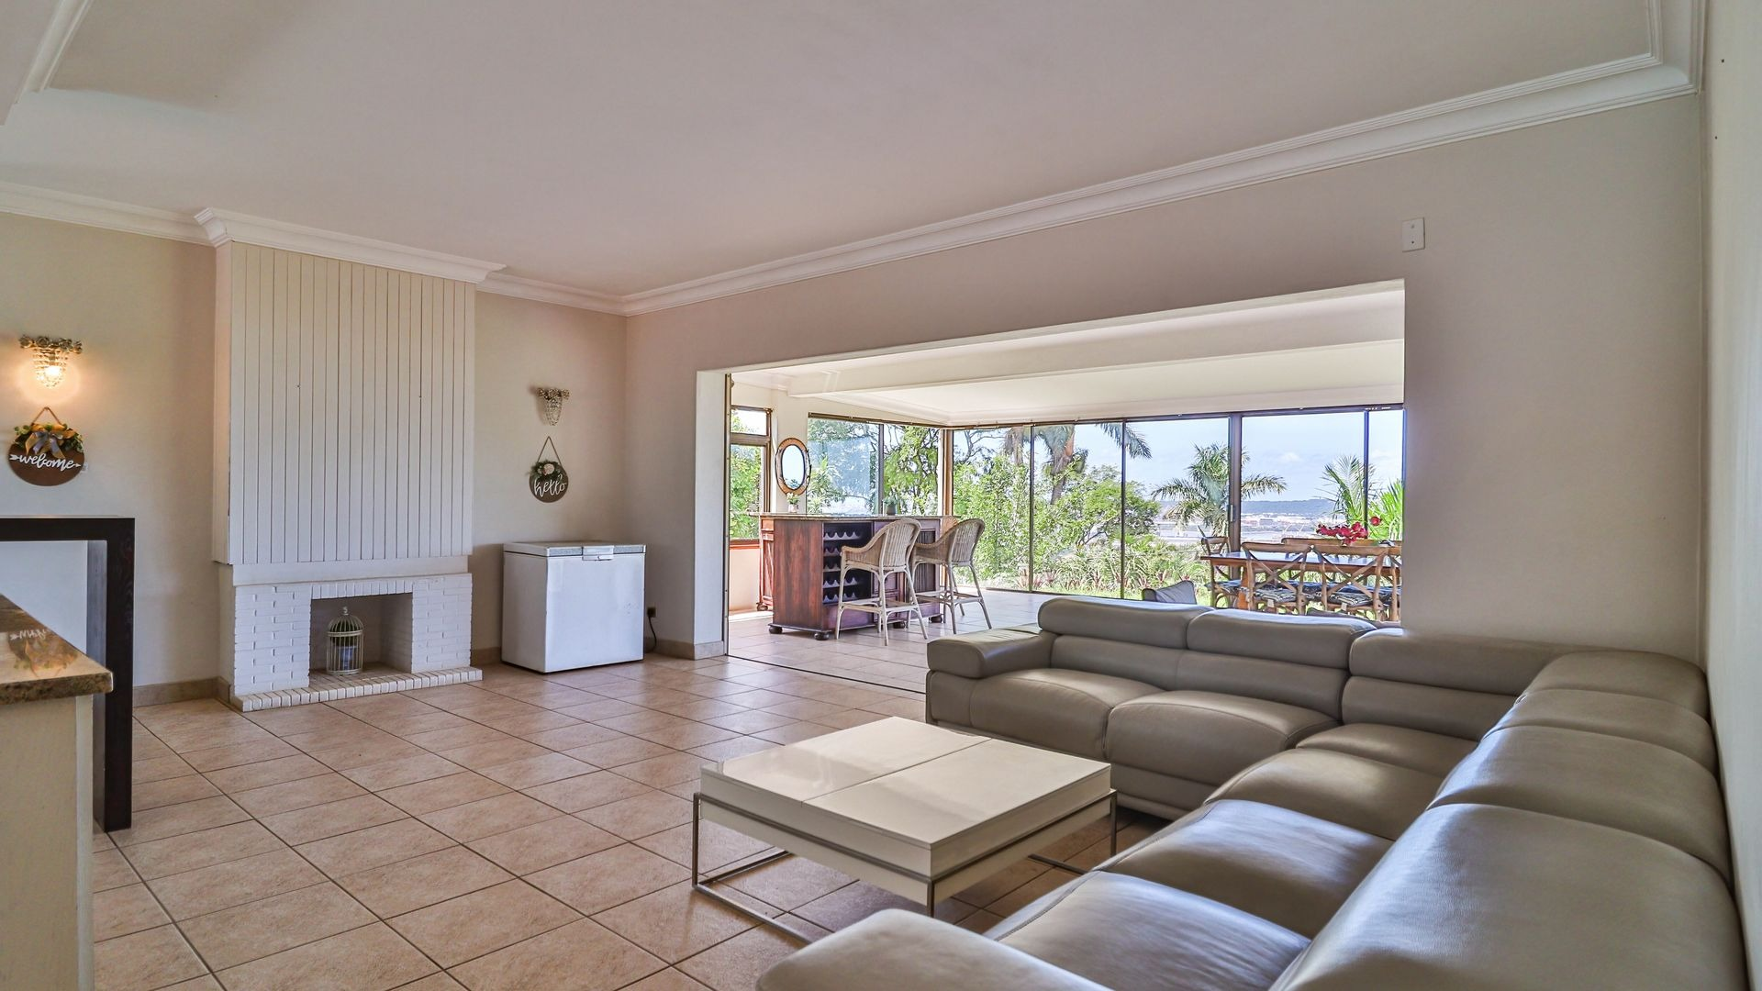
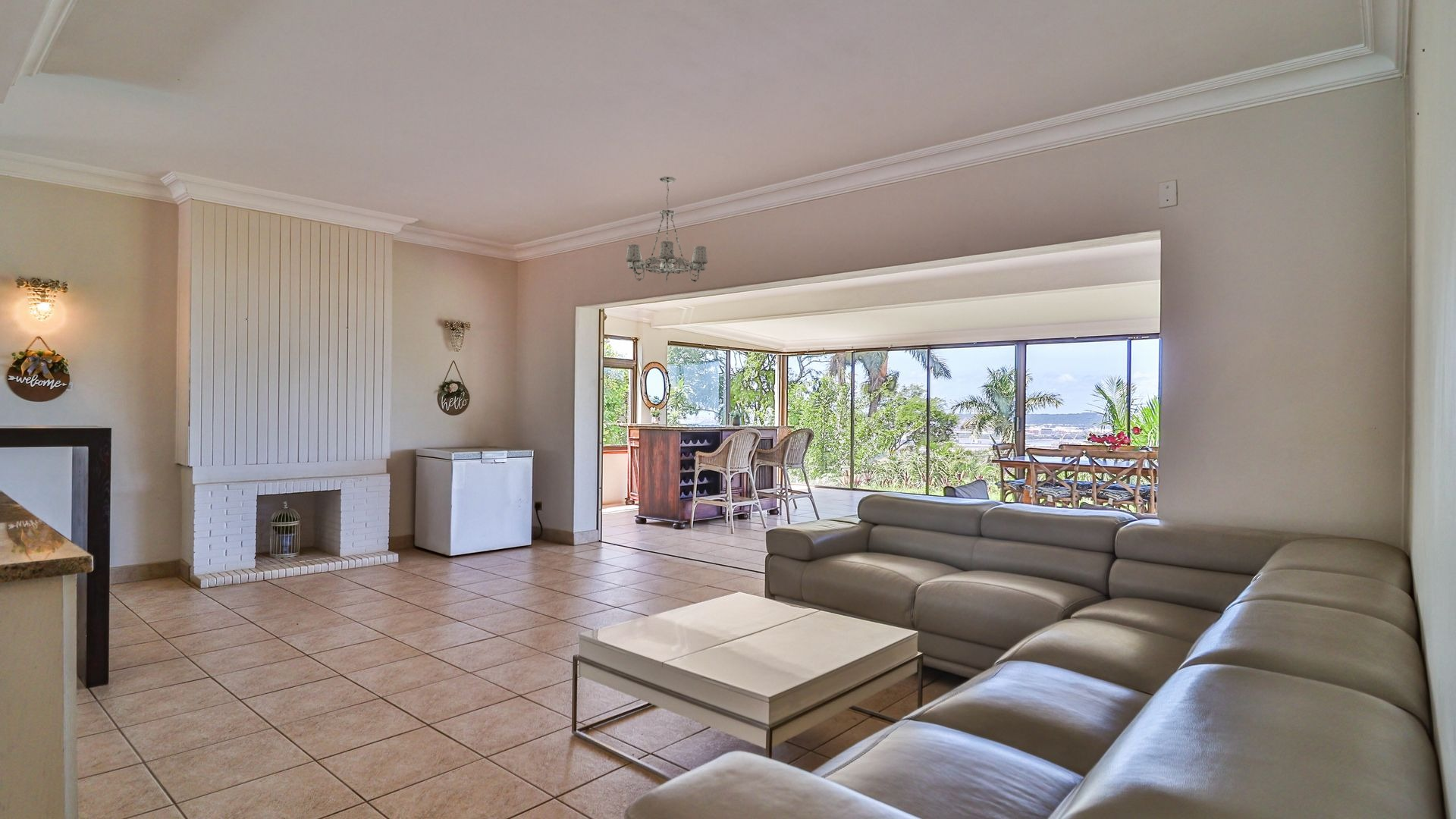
+ chandelier (667, 229)
